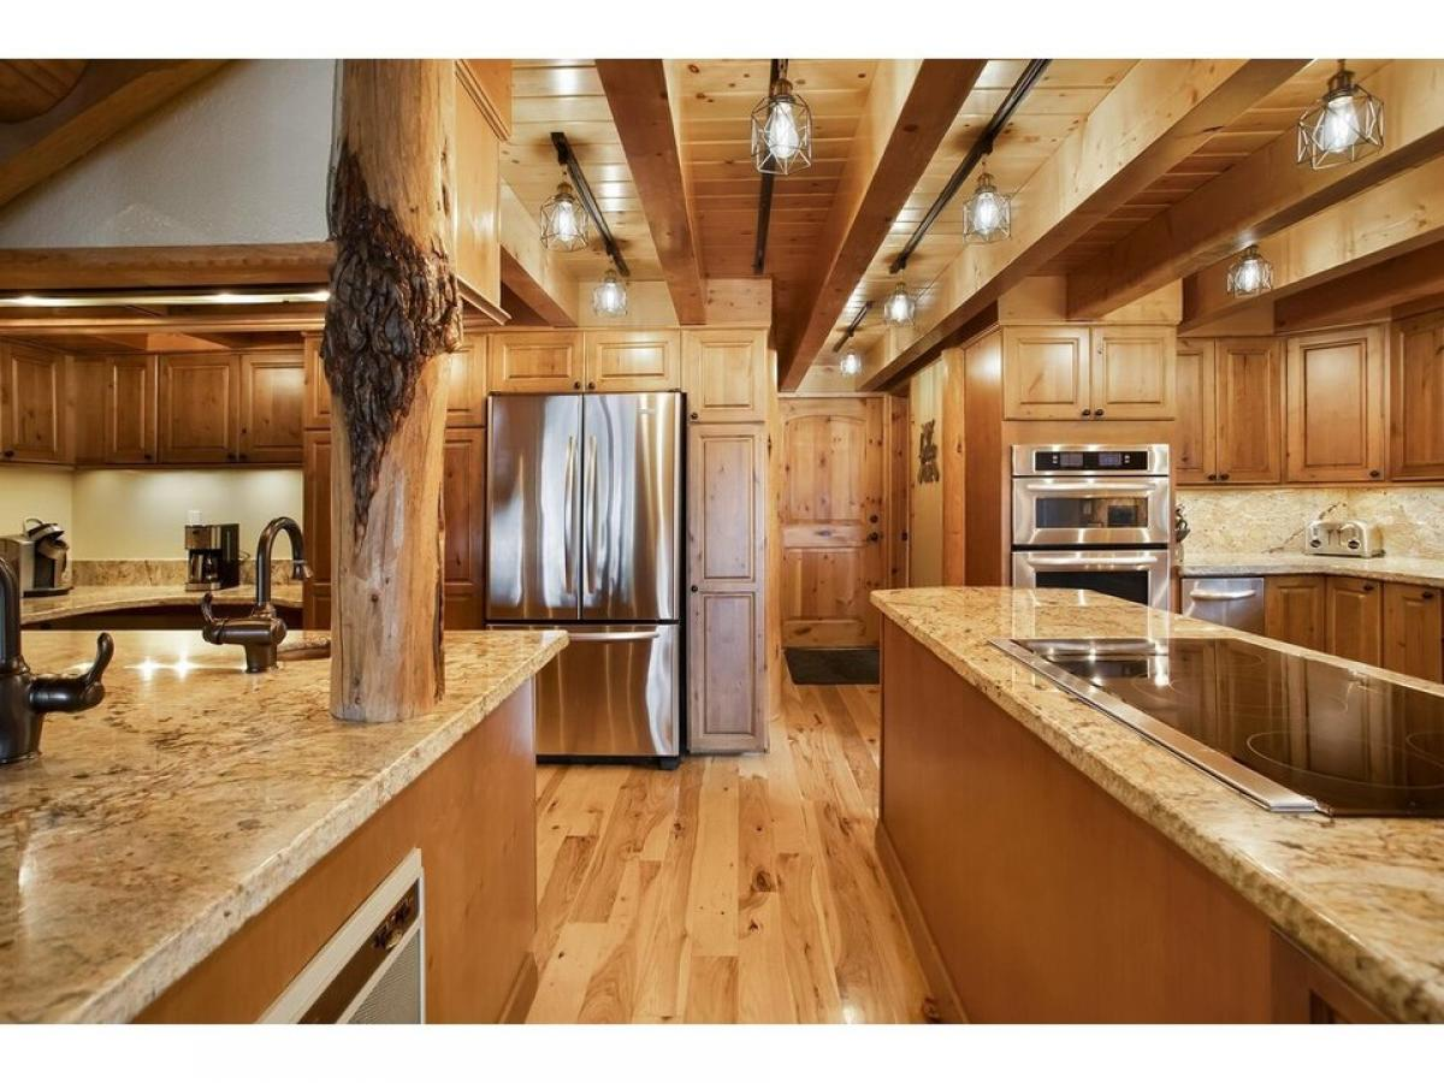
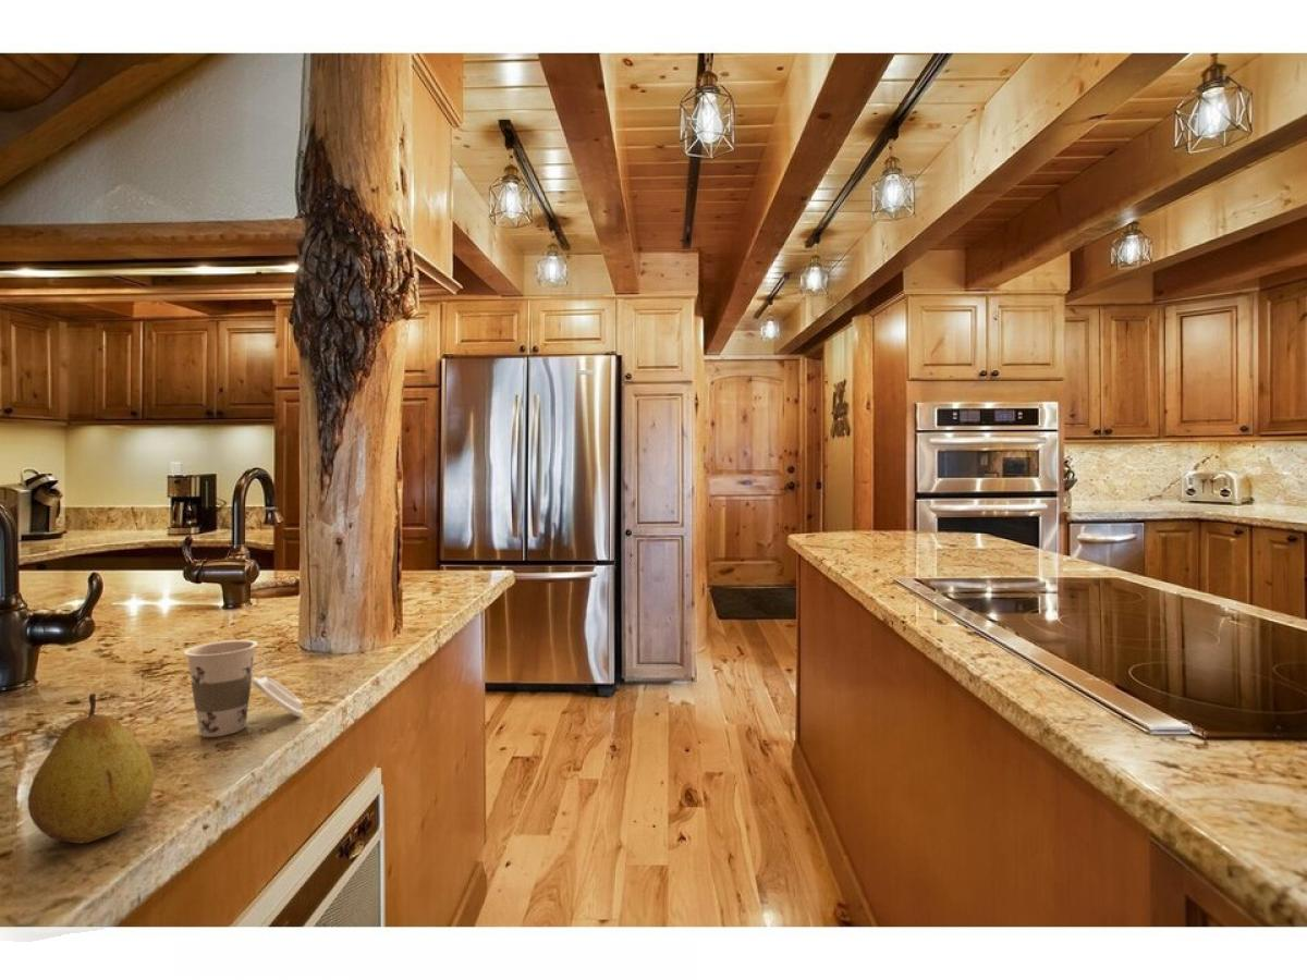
+ cup (245, 684)
+ fruit (94, 764)
